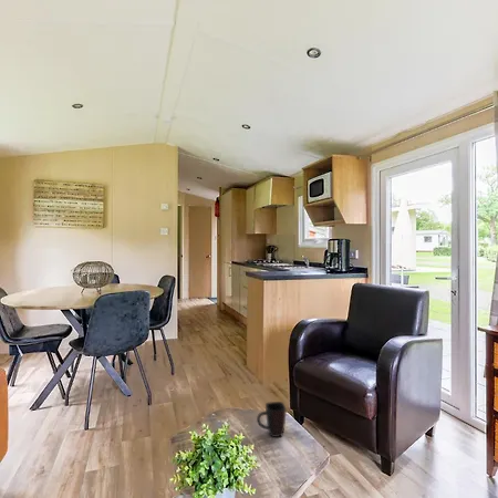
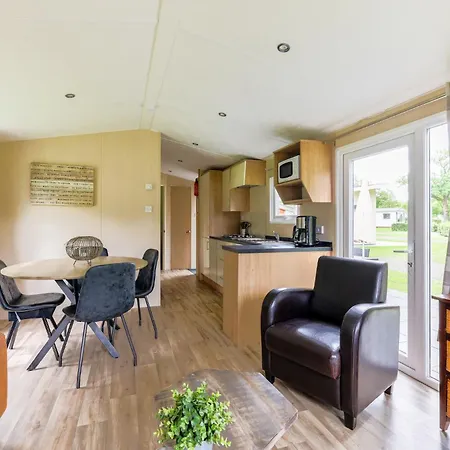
- mug (272, 421)
